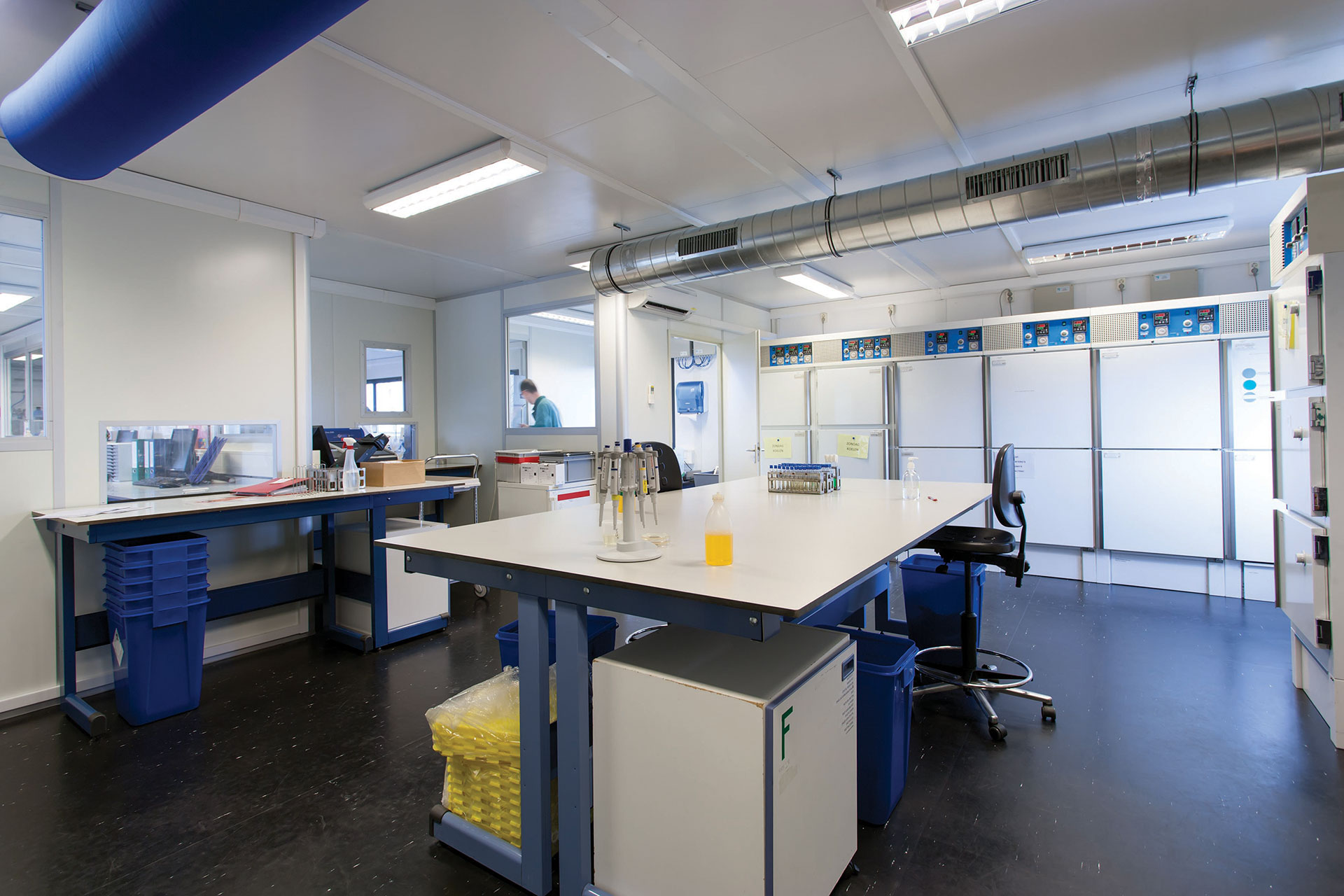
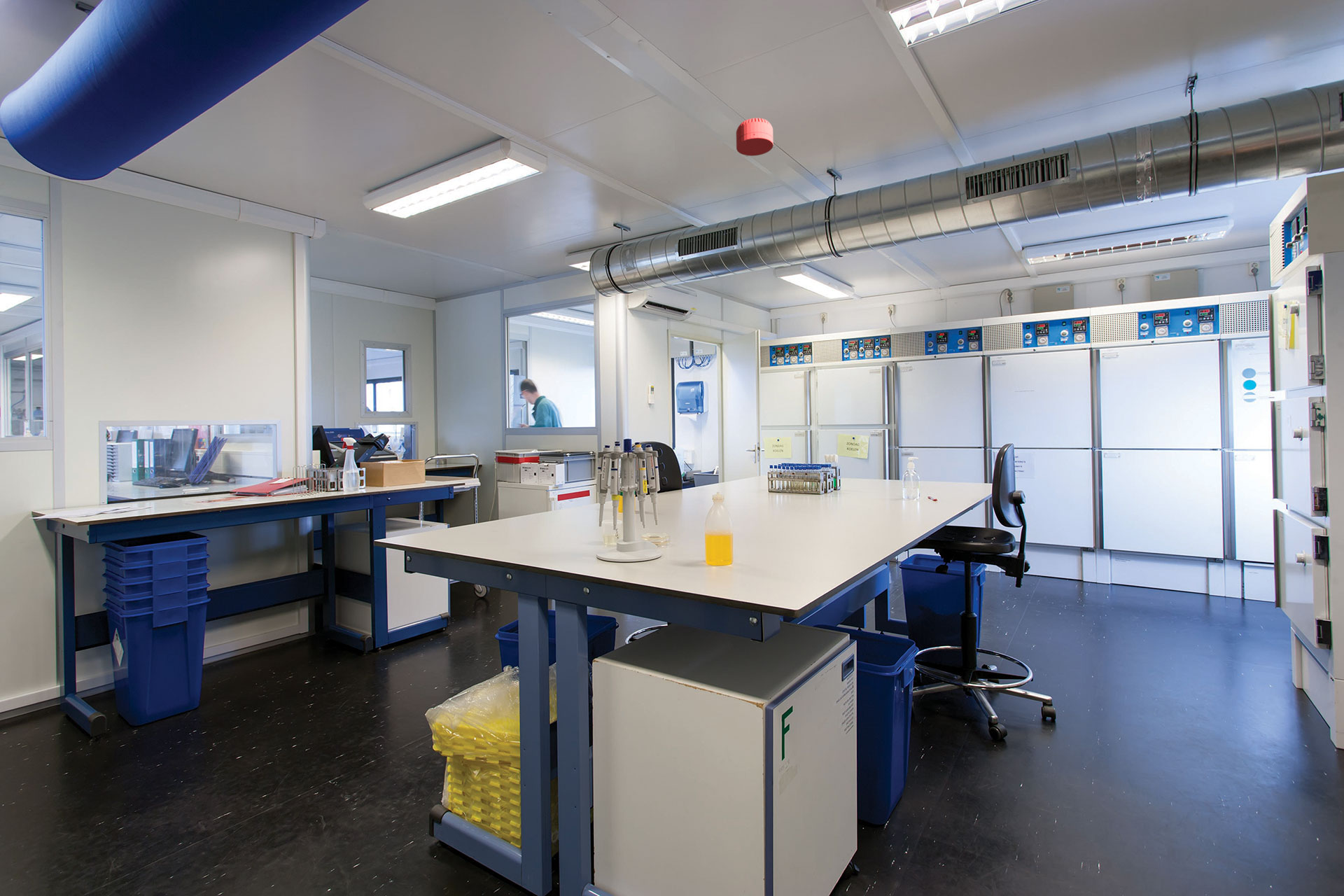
+ smoke detector (754, 136)
